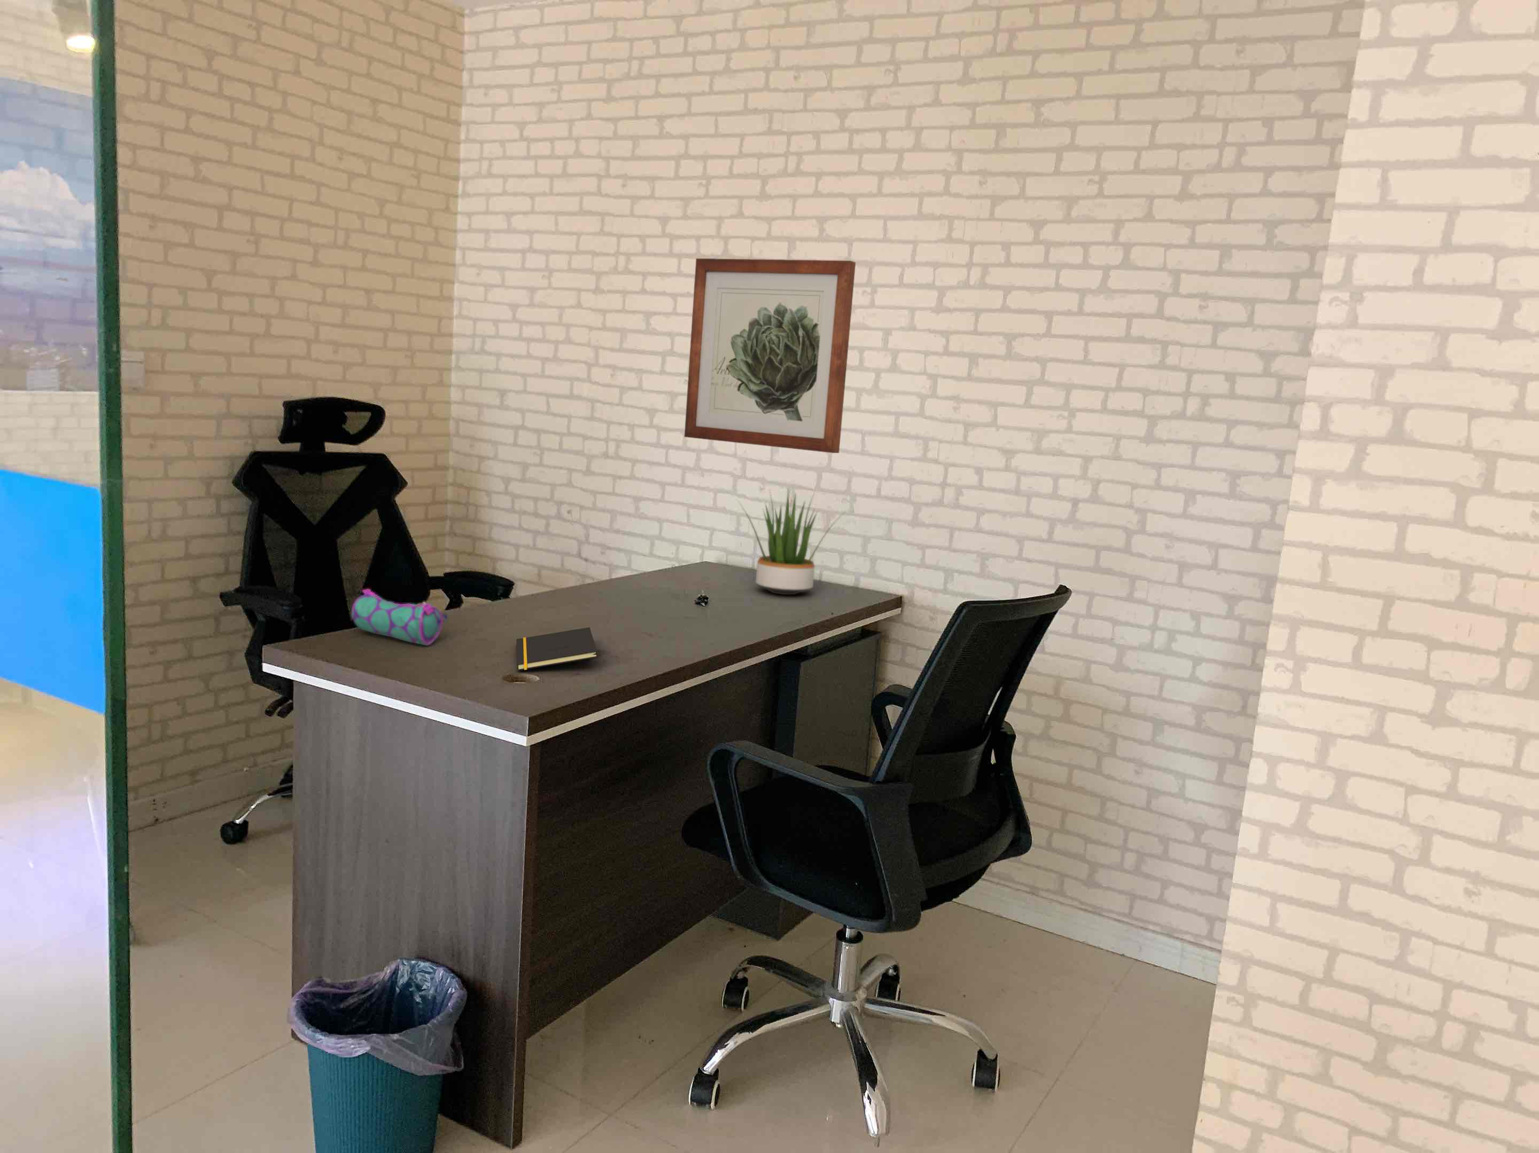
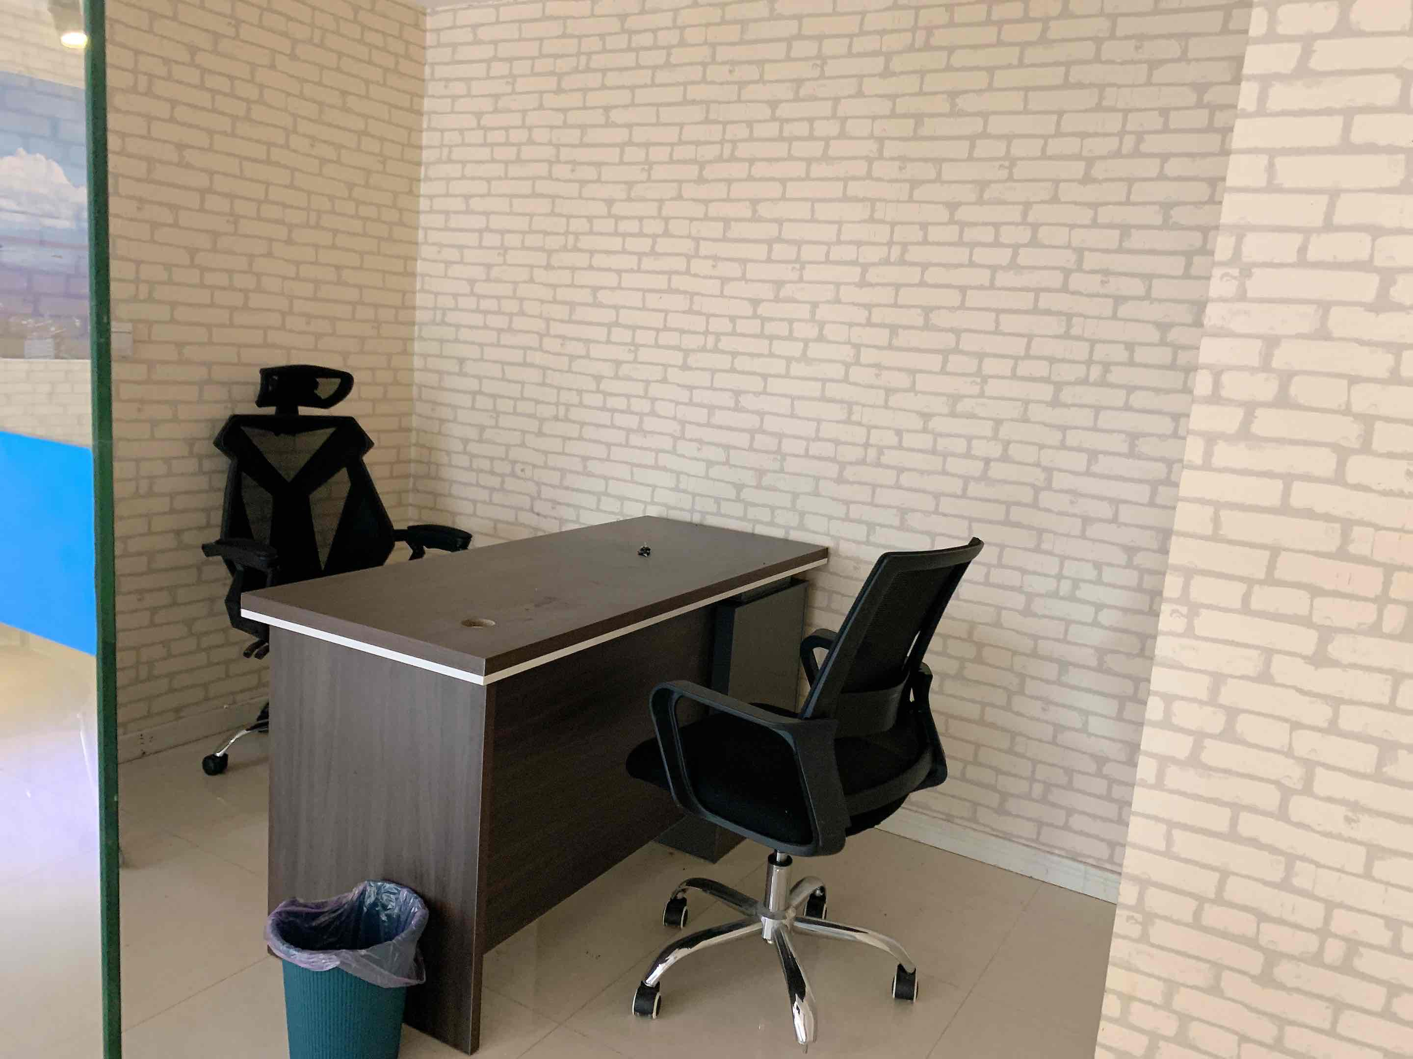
- pencil case (397, 616)
- wall art (766, 354)
- potted plant (788, 541)
- notepad (555, 648)
